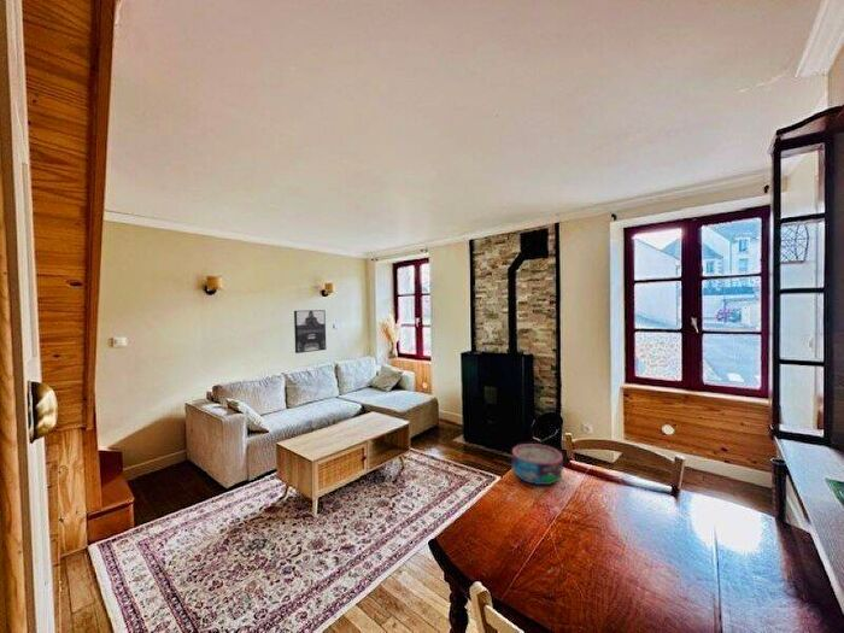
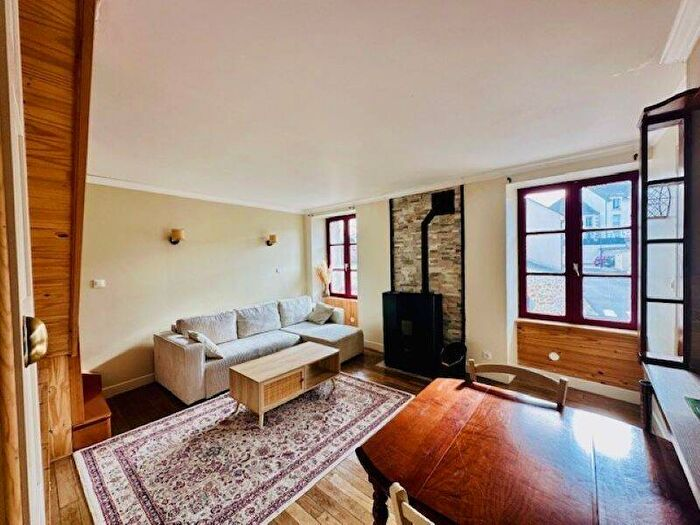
- wall art (310, 330)
- bowl (537, 463)
